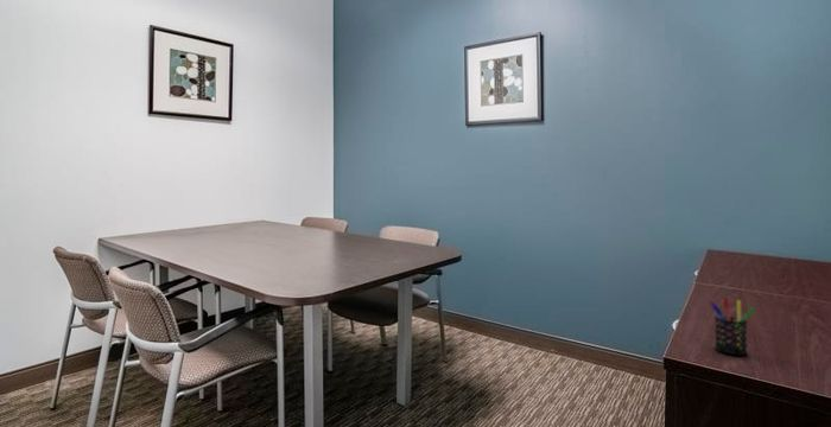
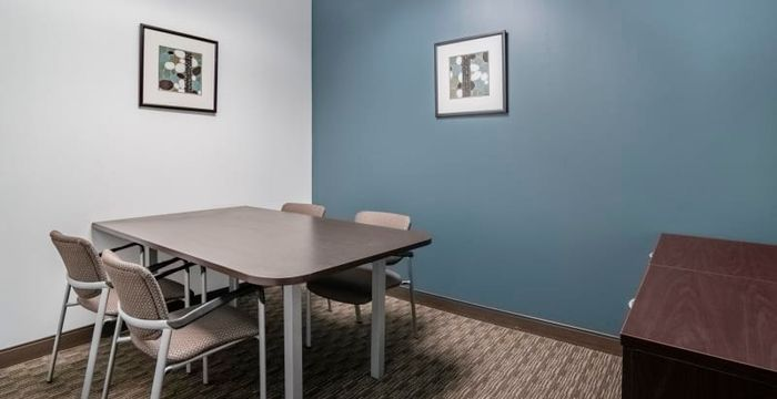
- pen holder (734, 324)
